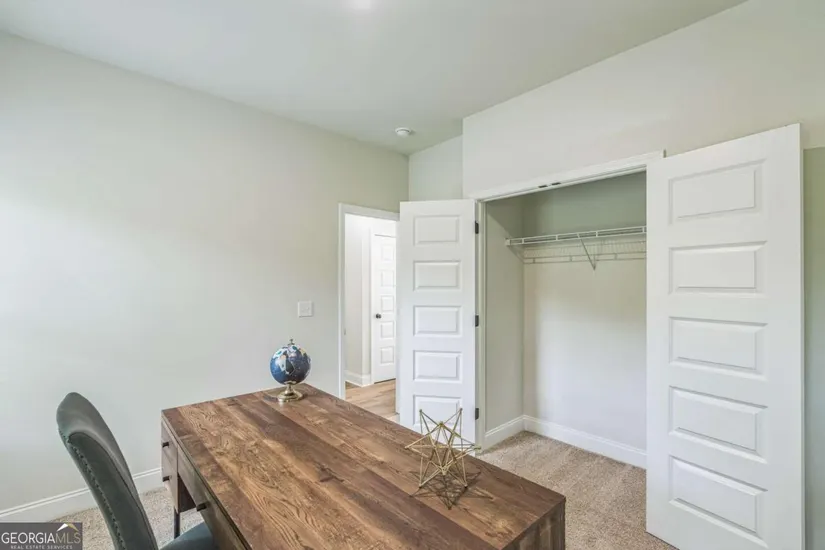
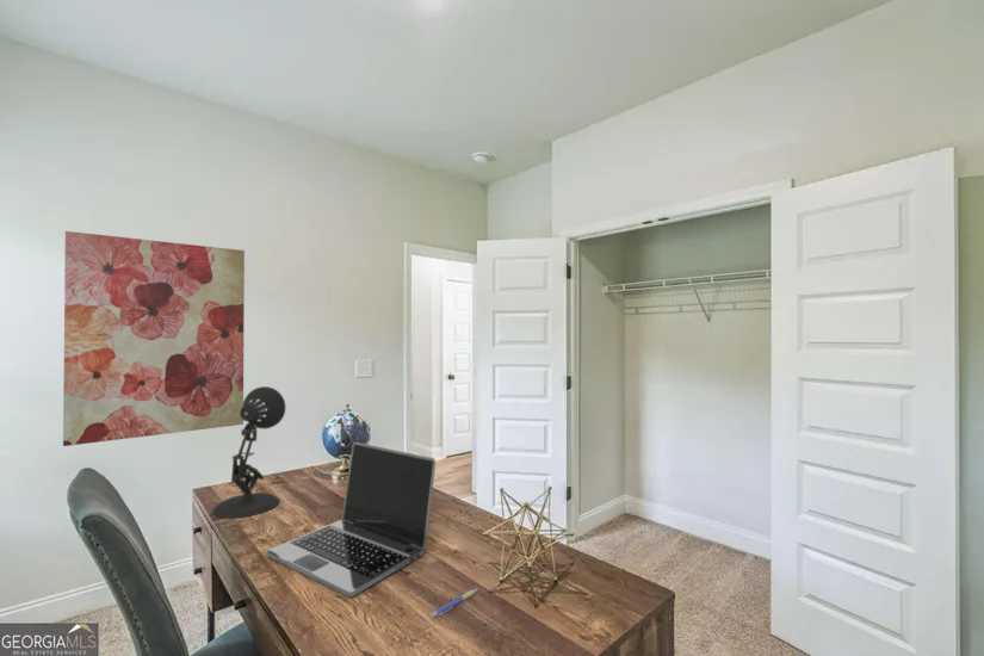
+ desk lamp (248, 447)
+ pen (456, 601)
+ wall art (162, 338)
+ laptop (352, 506)
